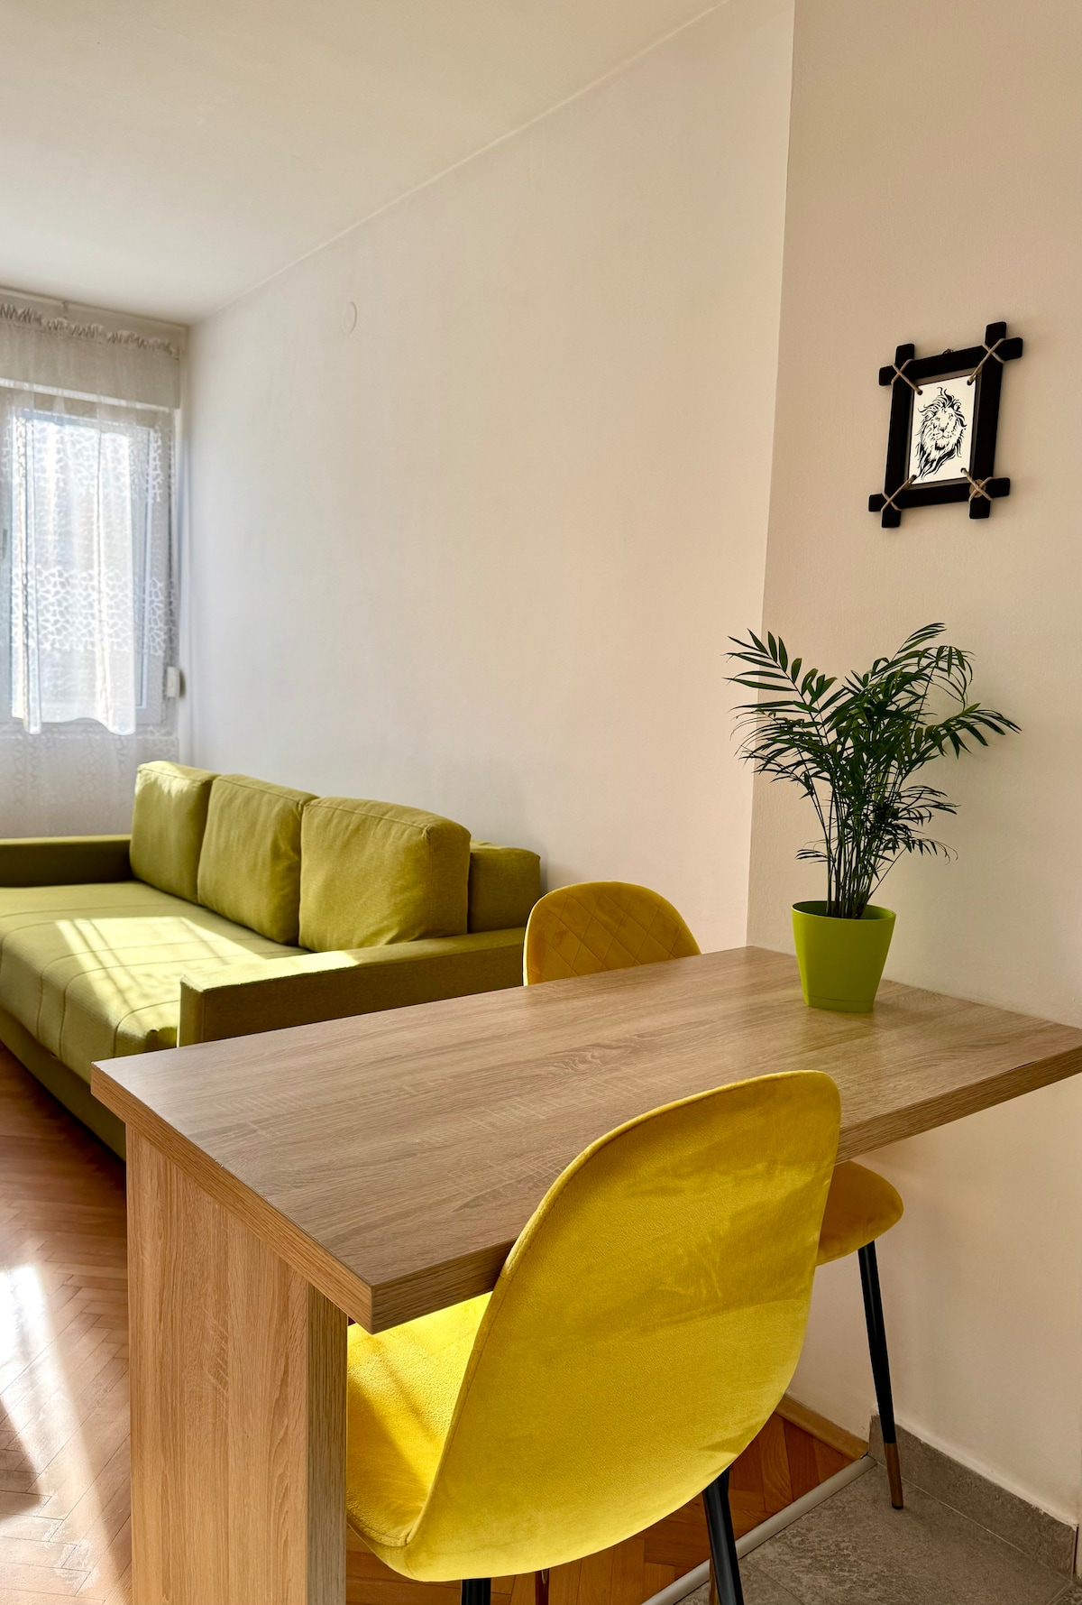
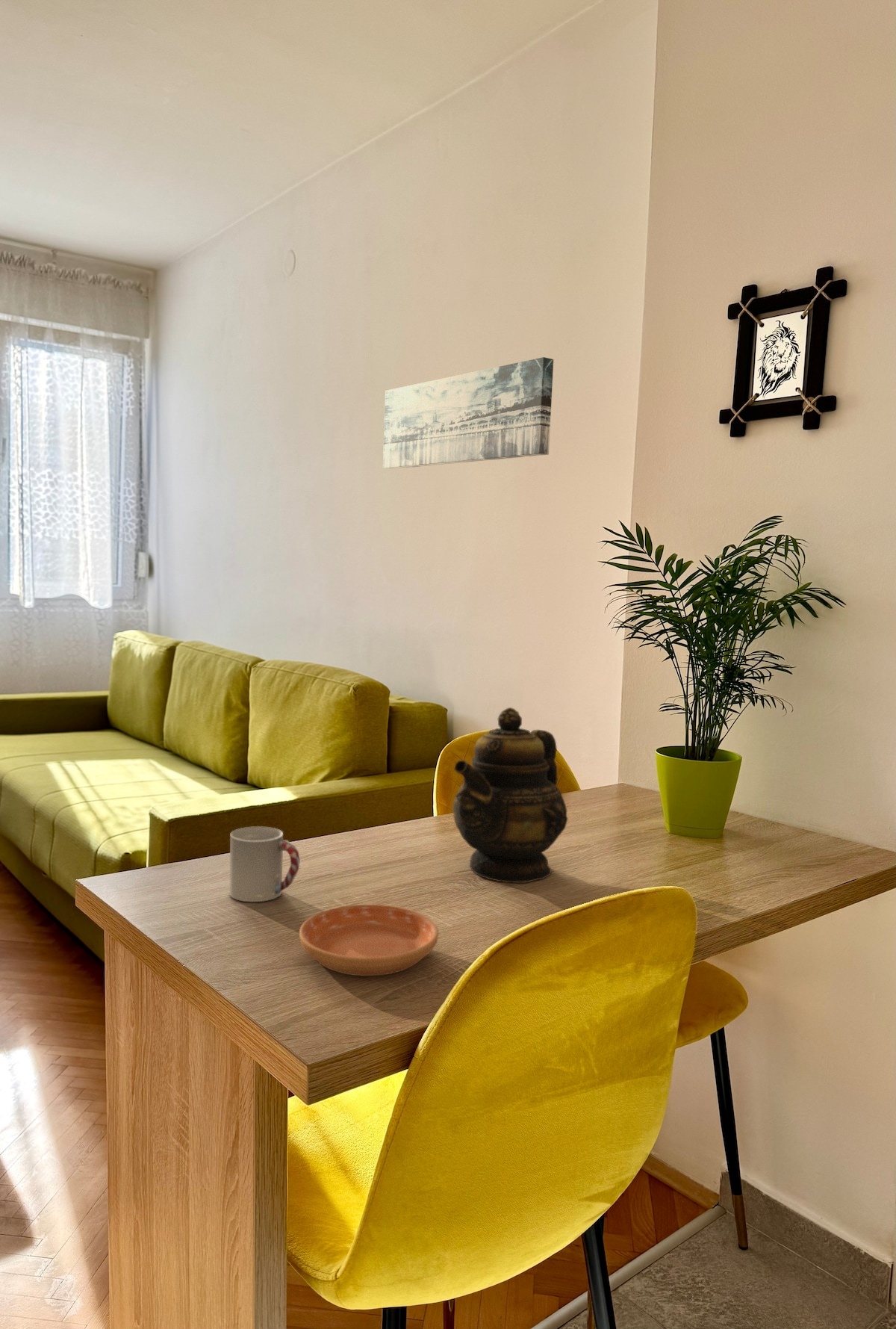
+ cup (266, 865)
+ wall art (459, 419)
+ teapot (511, 788)
+ saucer (369, 941)
